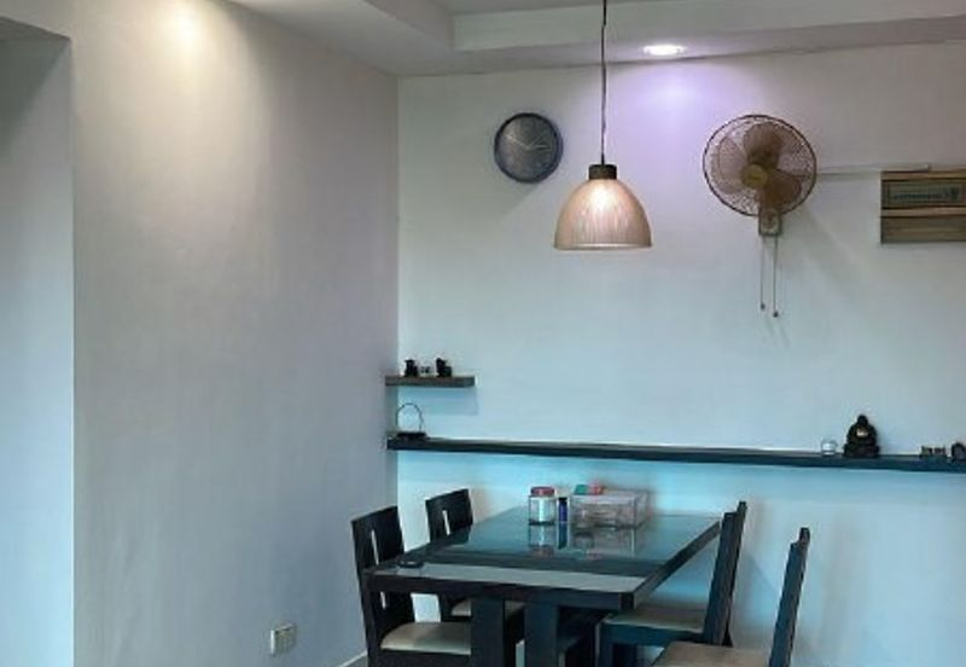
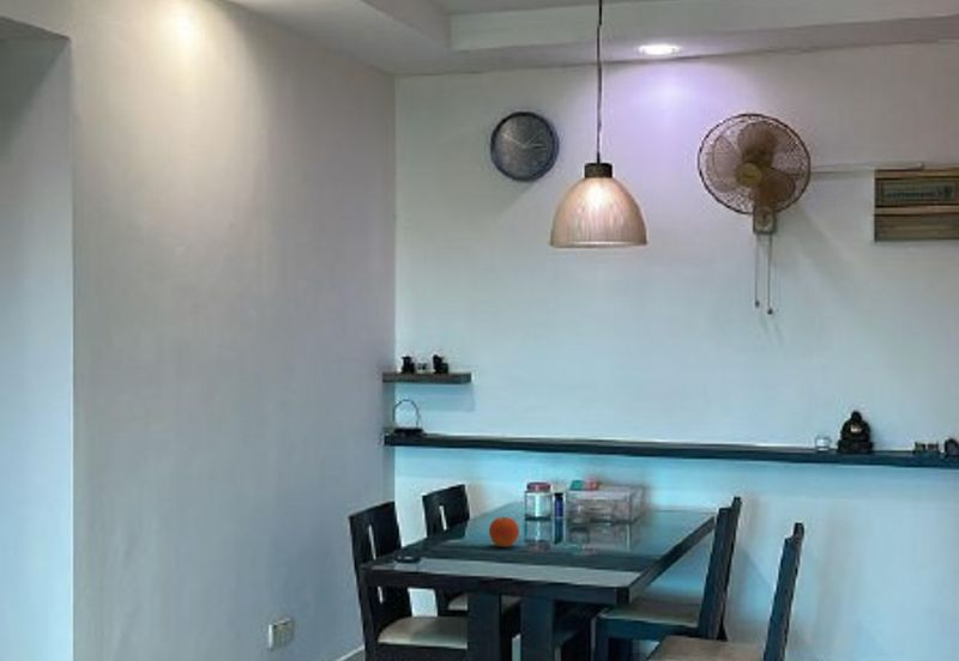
+ fruit (503, 530)
